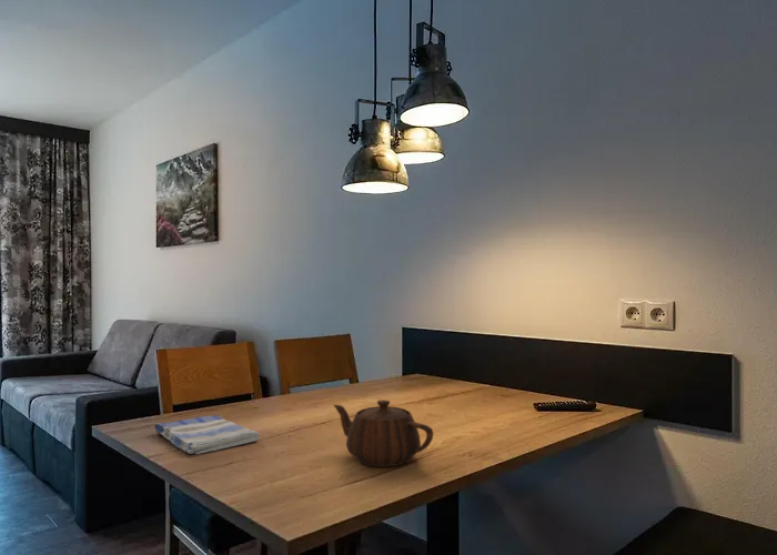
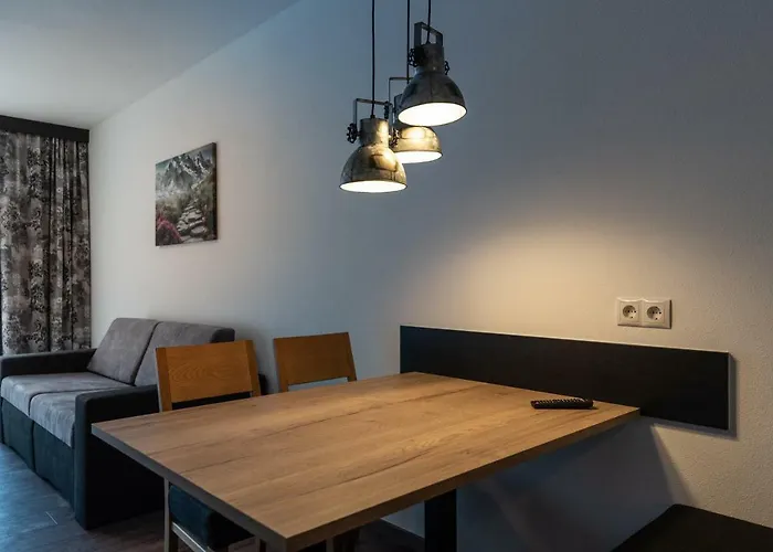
- dish towel (205, 431)
- teapot (380, 428)
